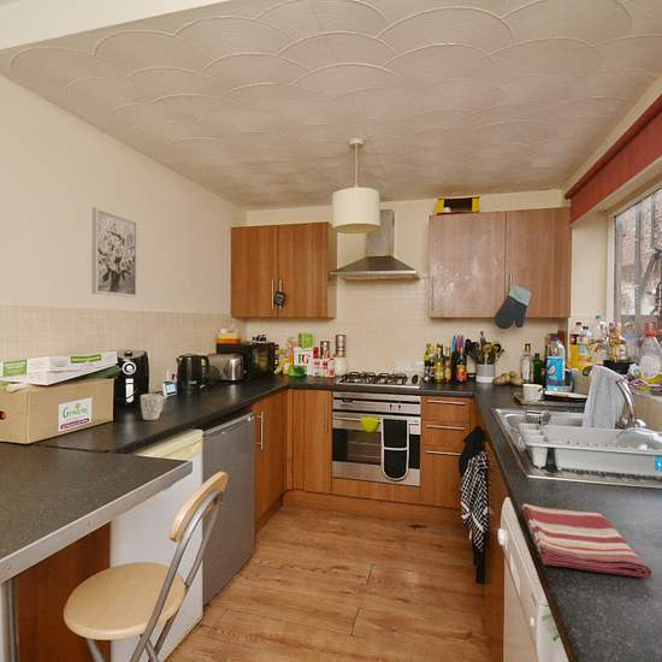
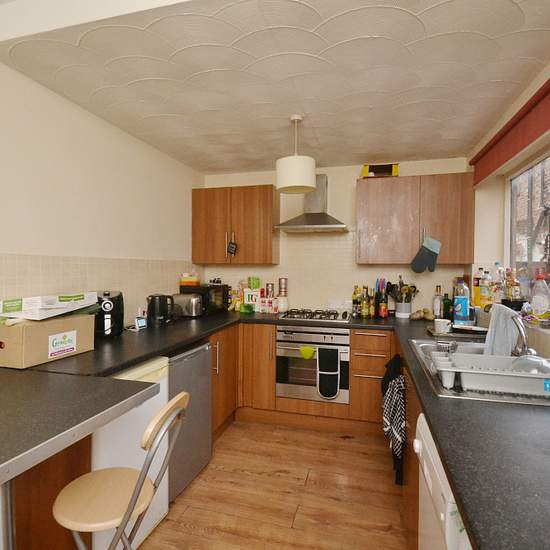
- wall art (116, 254)
- mug (153, 406)
- dish towel (575, 533)
